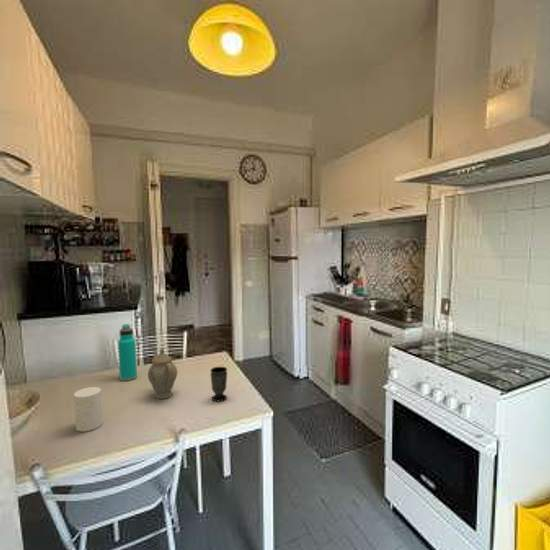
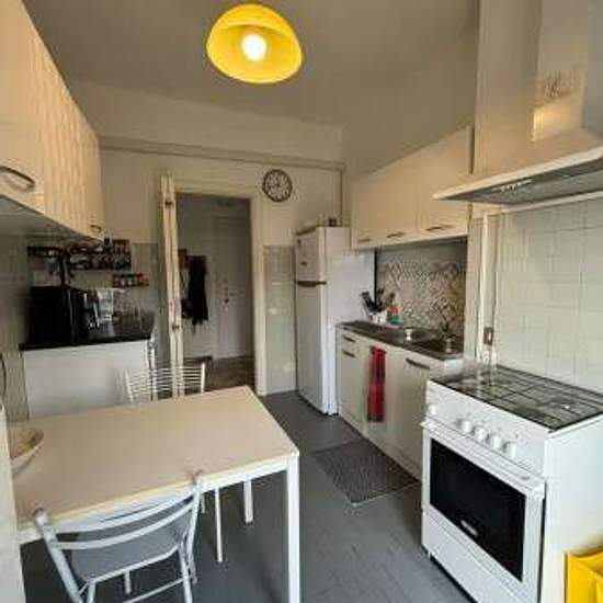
- chinaware (162, 371)
- cup (88, 408)
- water bottle (127, 351)
- cup (219, 383)
